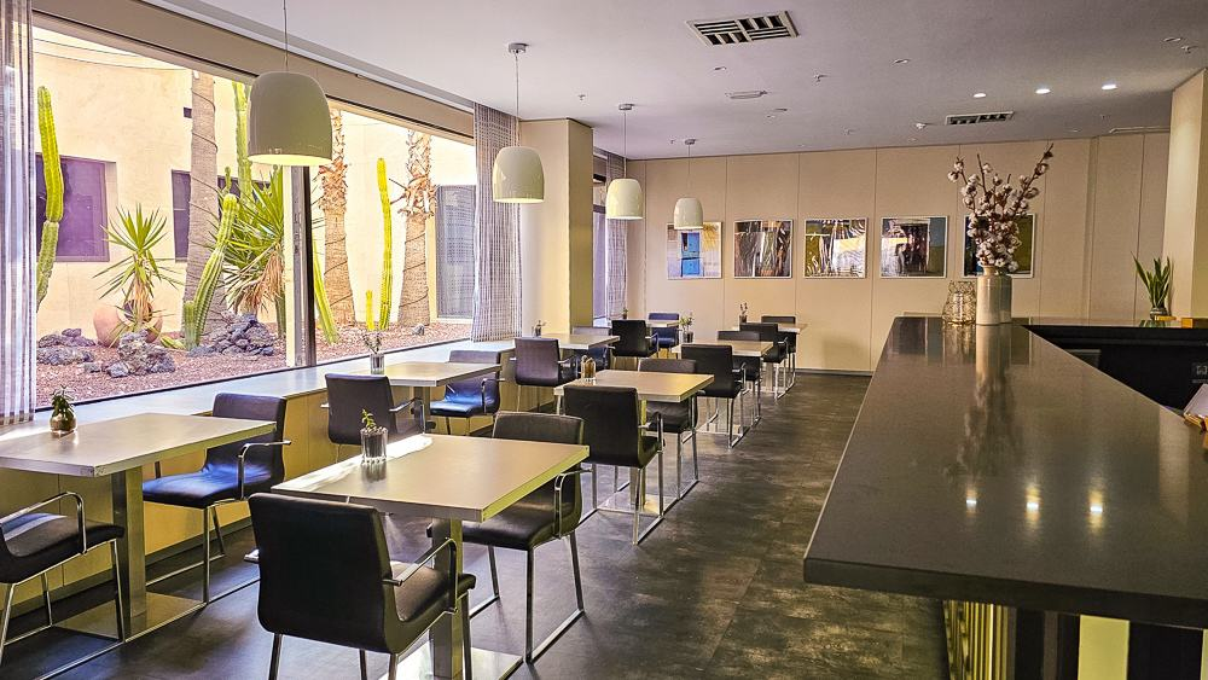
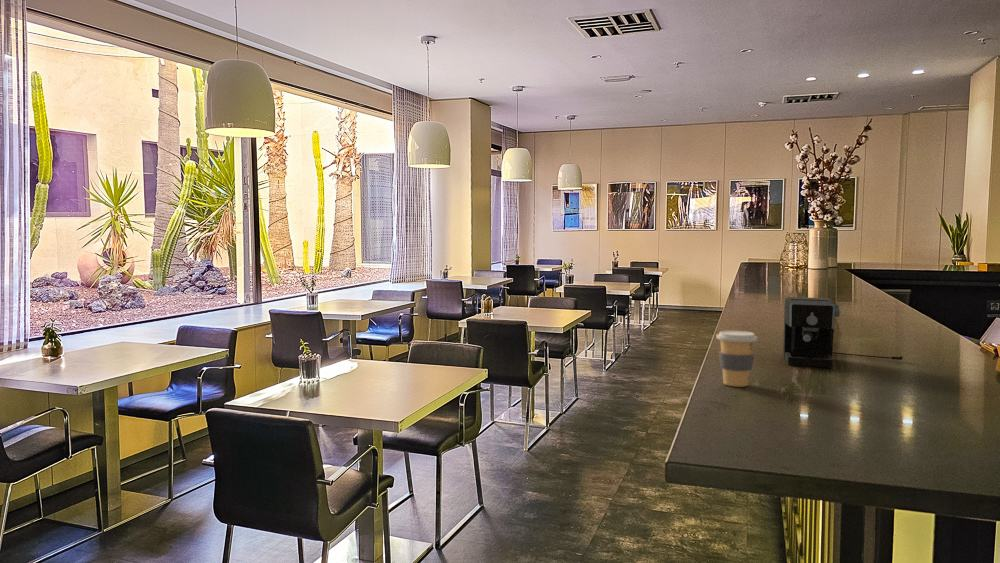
+ coffee maker (833, 331)
+ coffee cup (736, 358)
